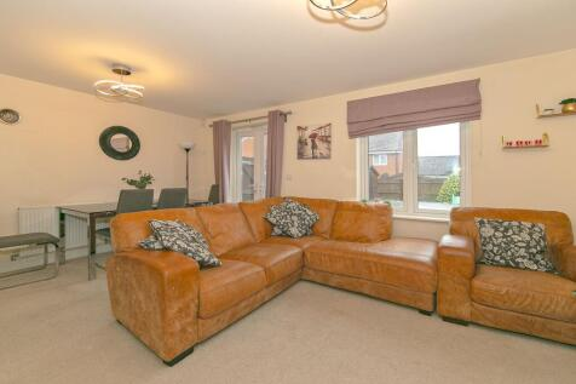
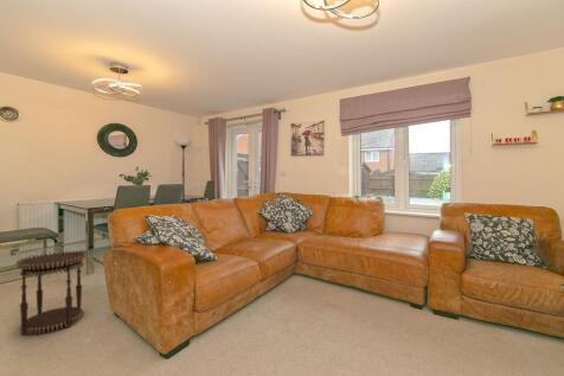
+ side table (41, 289)
